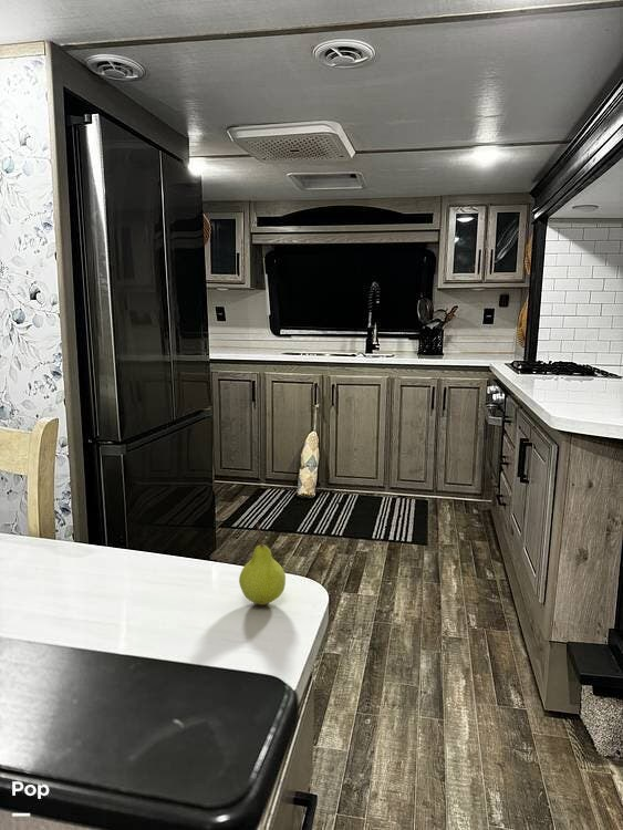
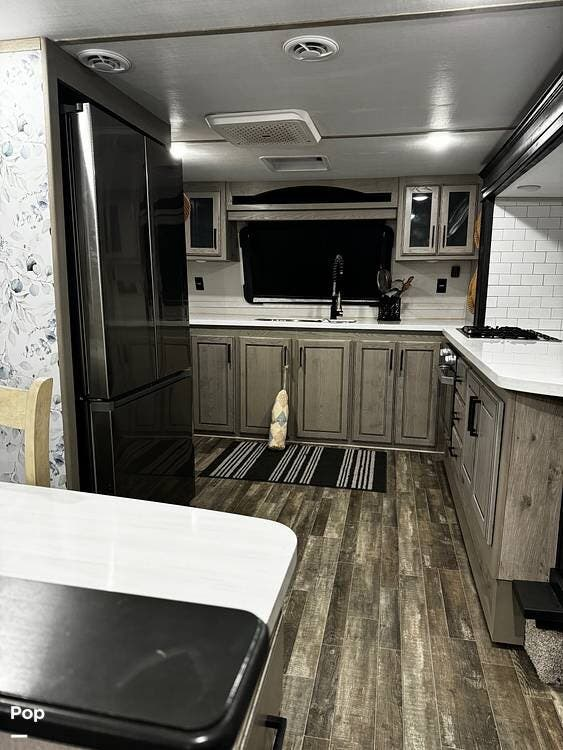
- fruit (262, 564)
